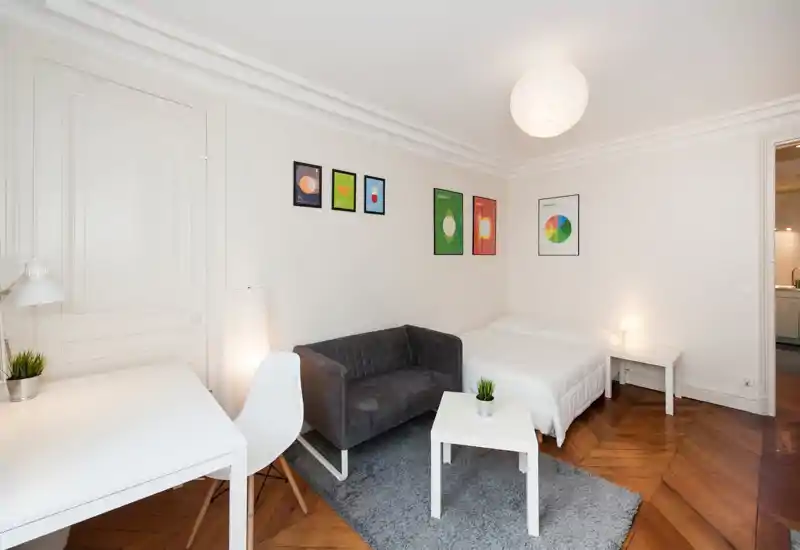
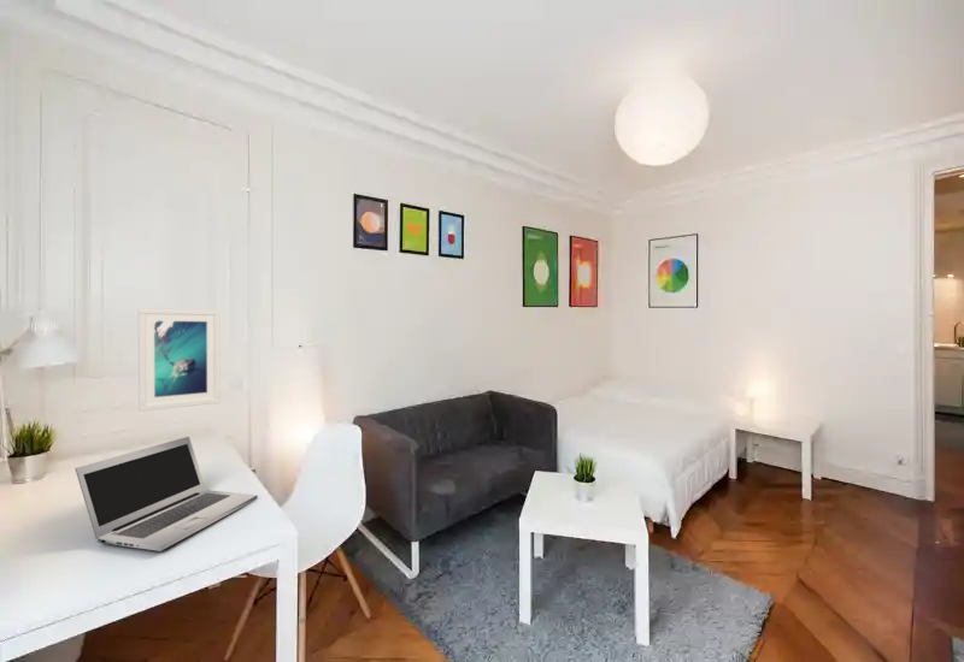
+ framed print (181, 357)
+ laptop (176, 485)
